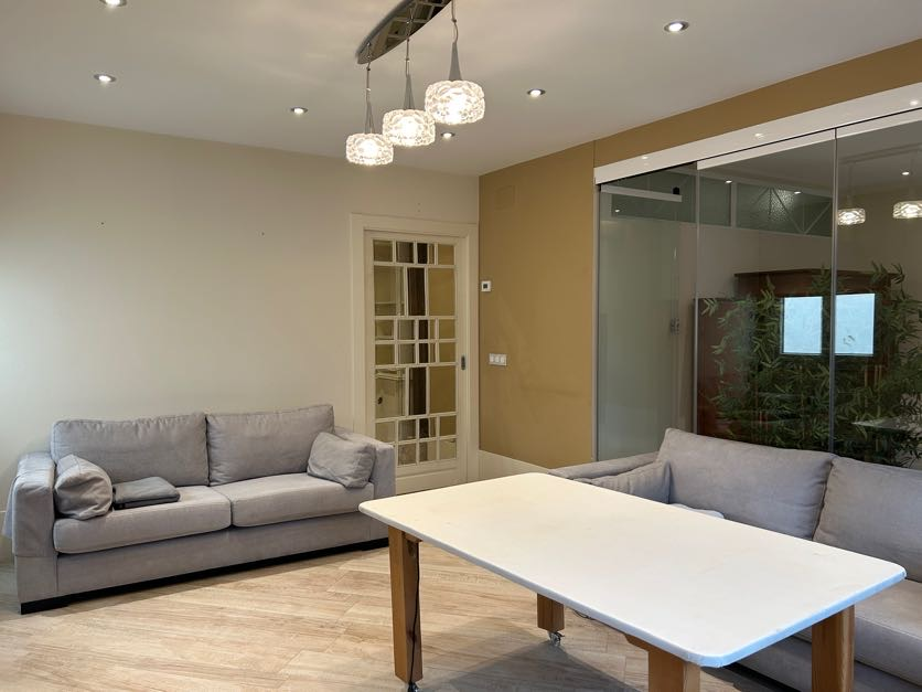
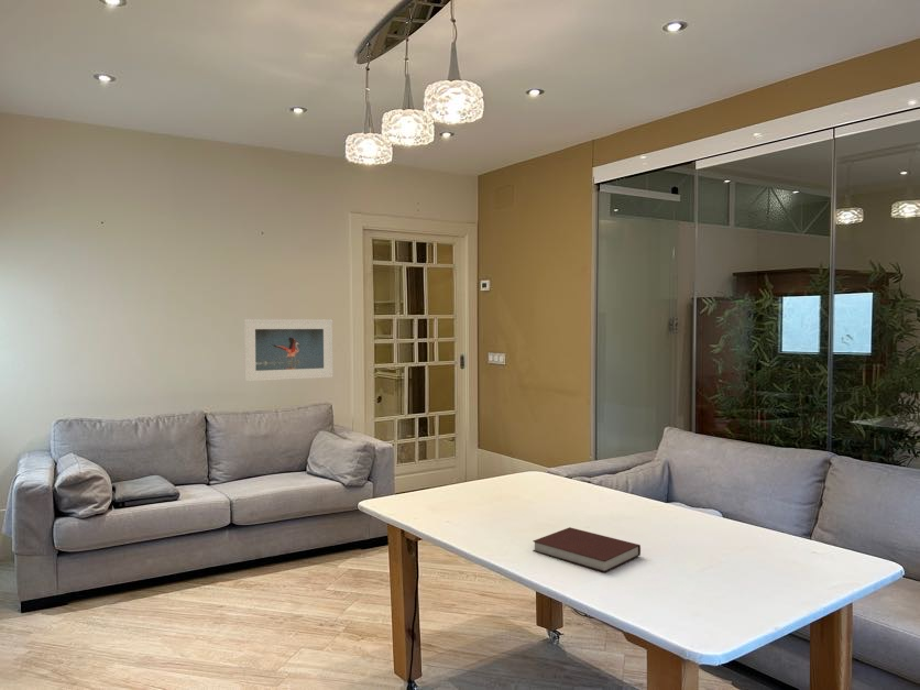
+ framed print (289, 349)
+ notebook (585, 547)
